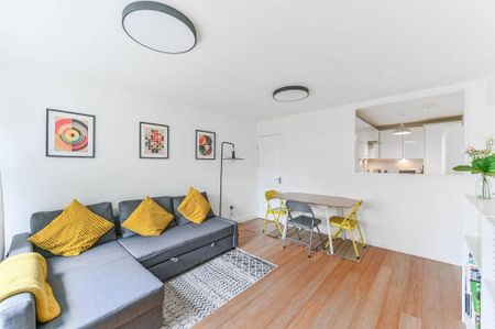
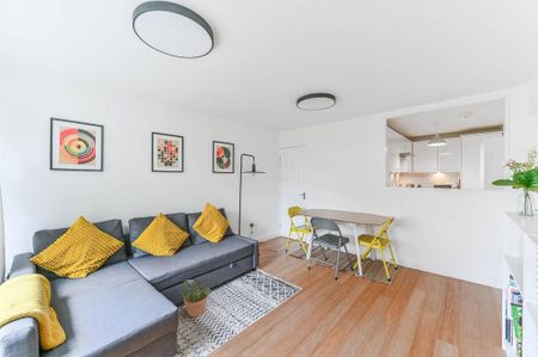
+ potted plant (197, 295)
